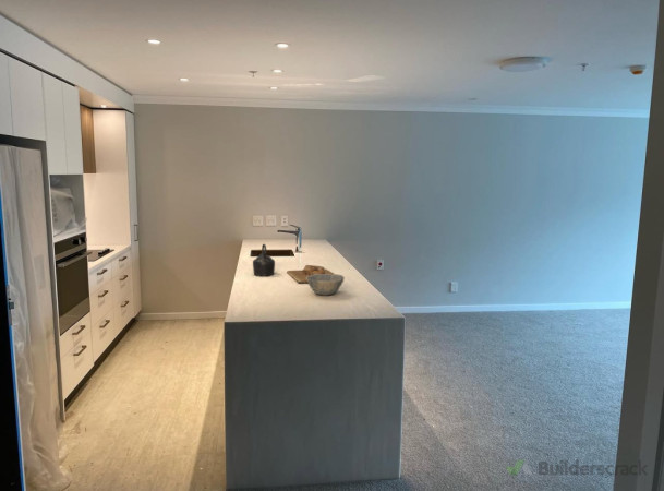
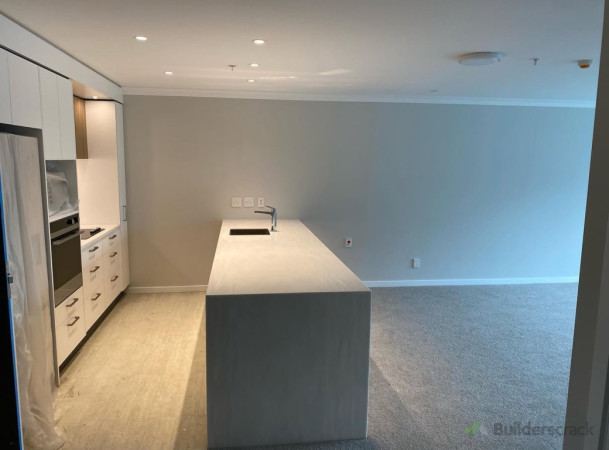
- bowl (325, 285)
- kettle (263, 258)
- cutting board (313, 270)
